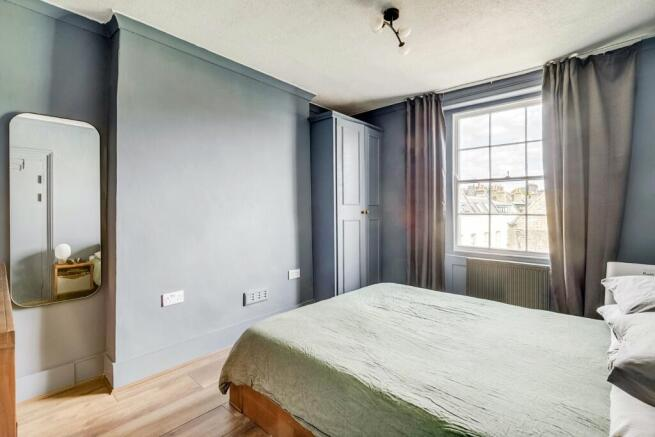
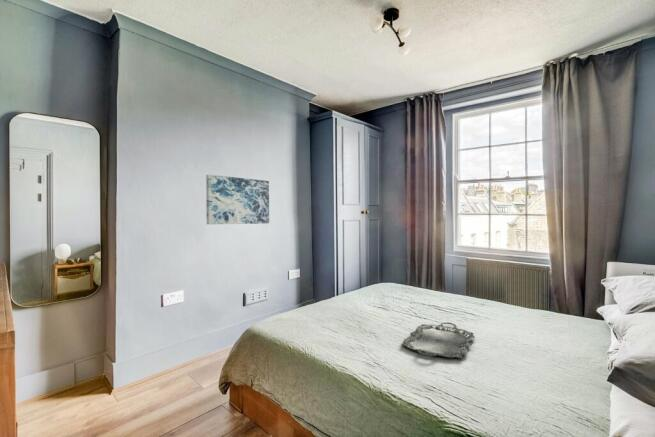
+ serving tray (439, 338)
+ wall art (240, 201)
